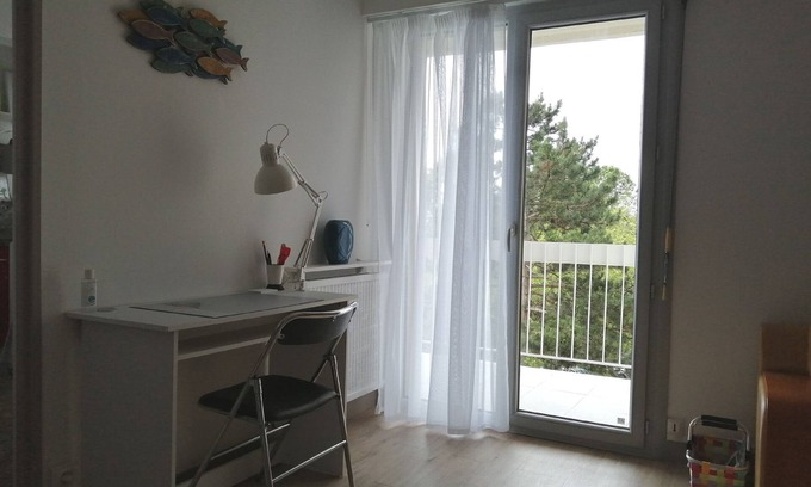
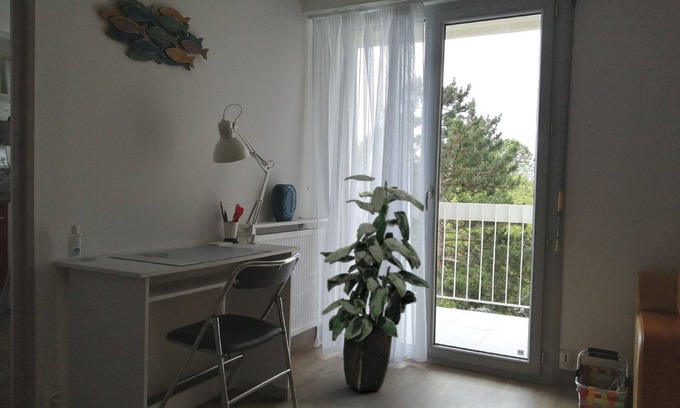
+ indoor plant (369, 280)
